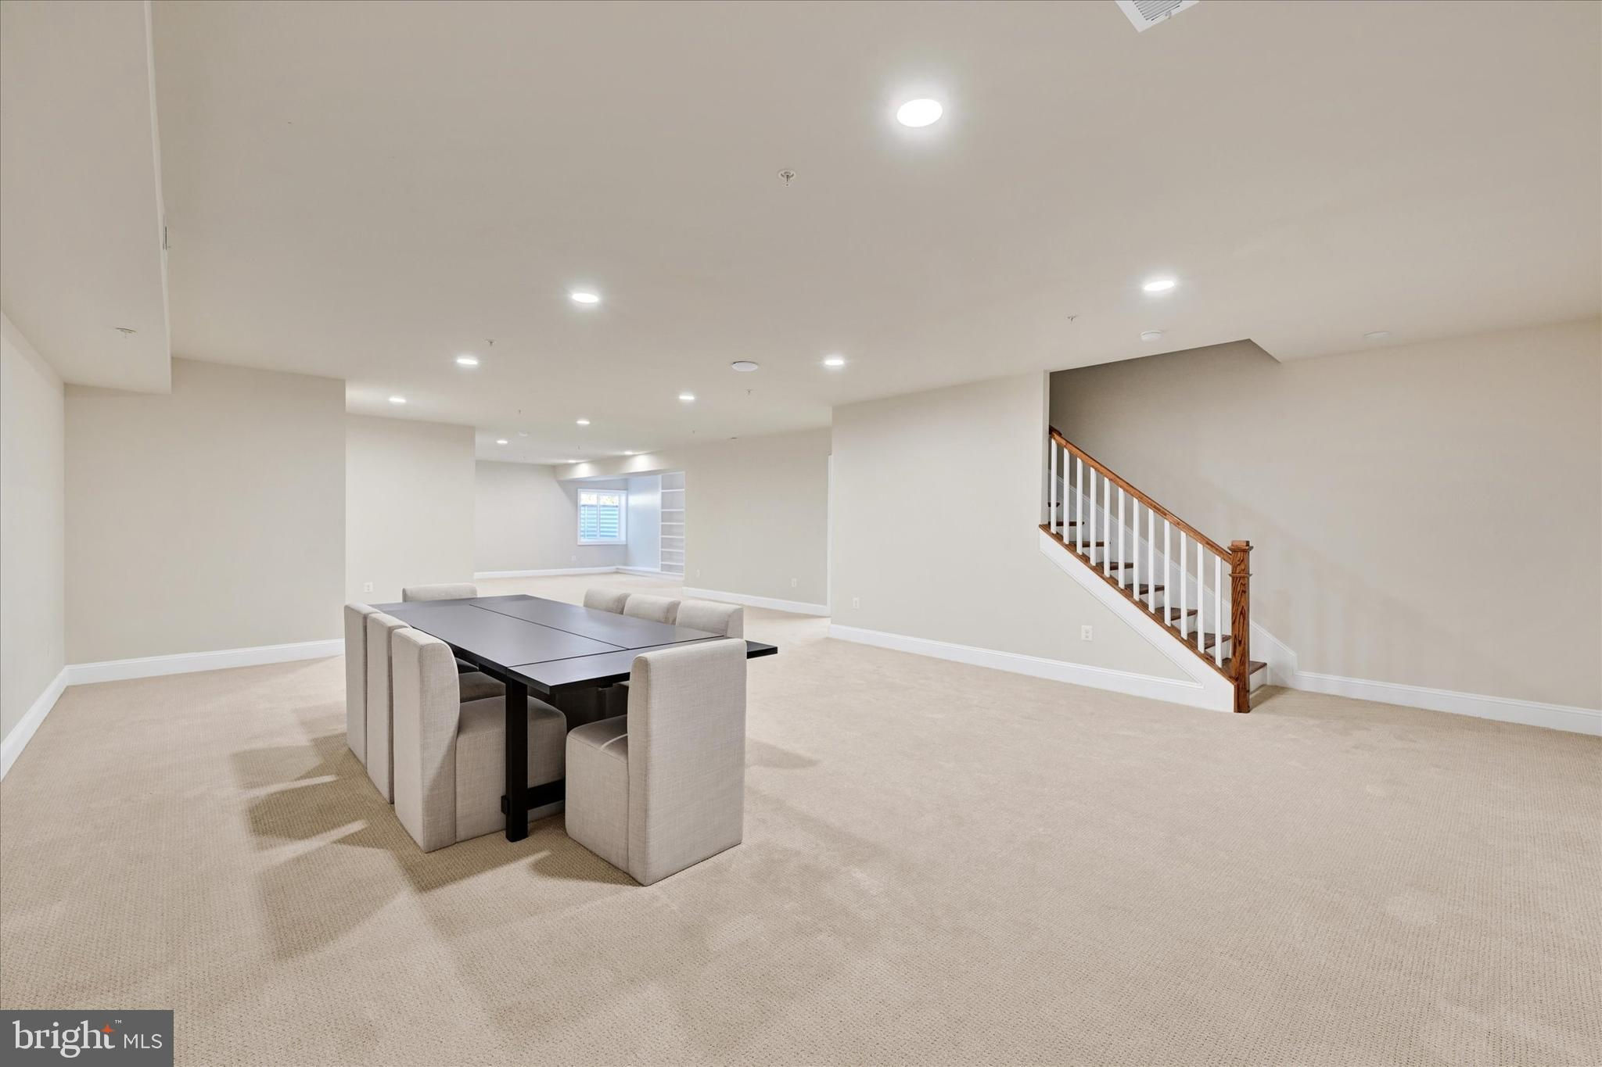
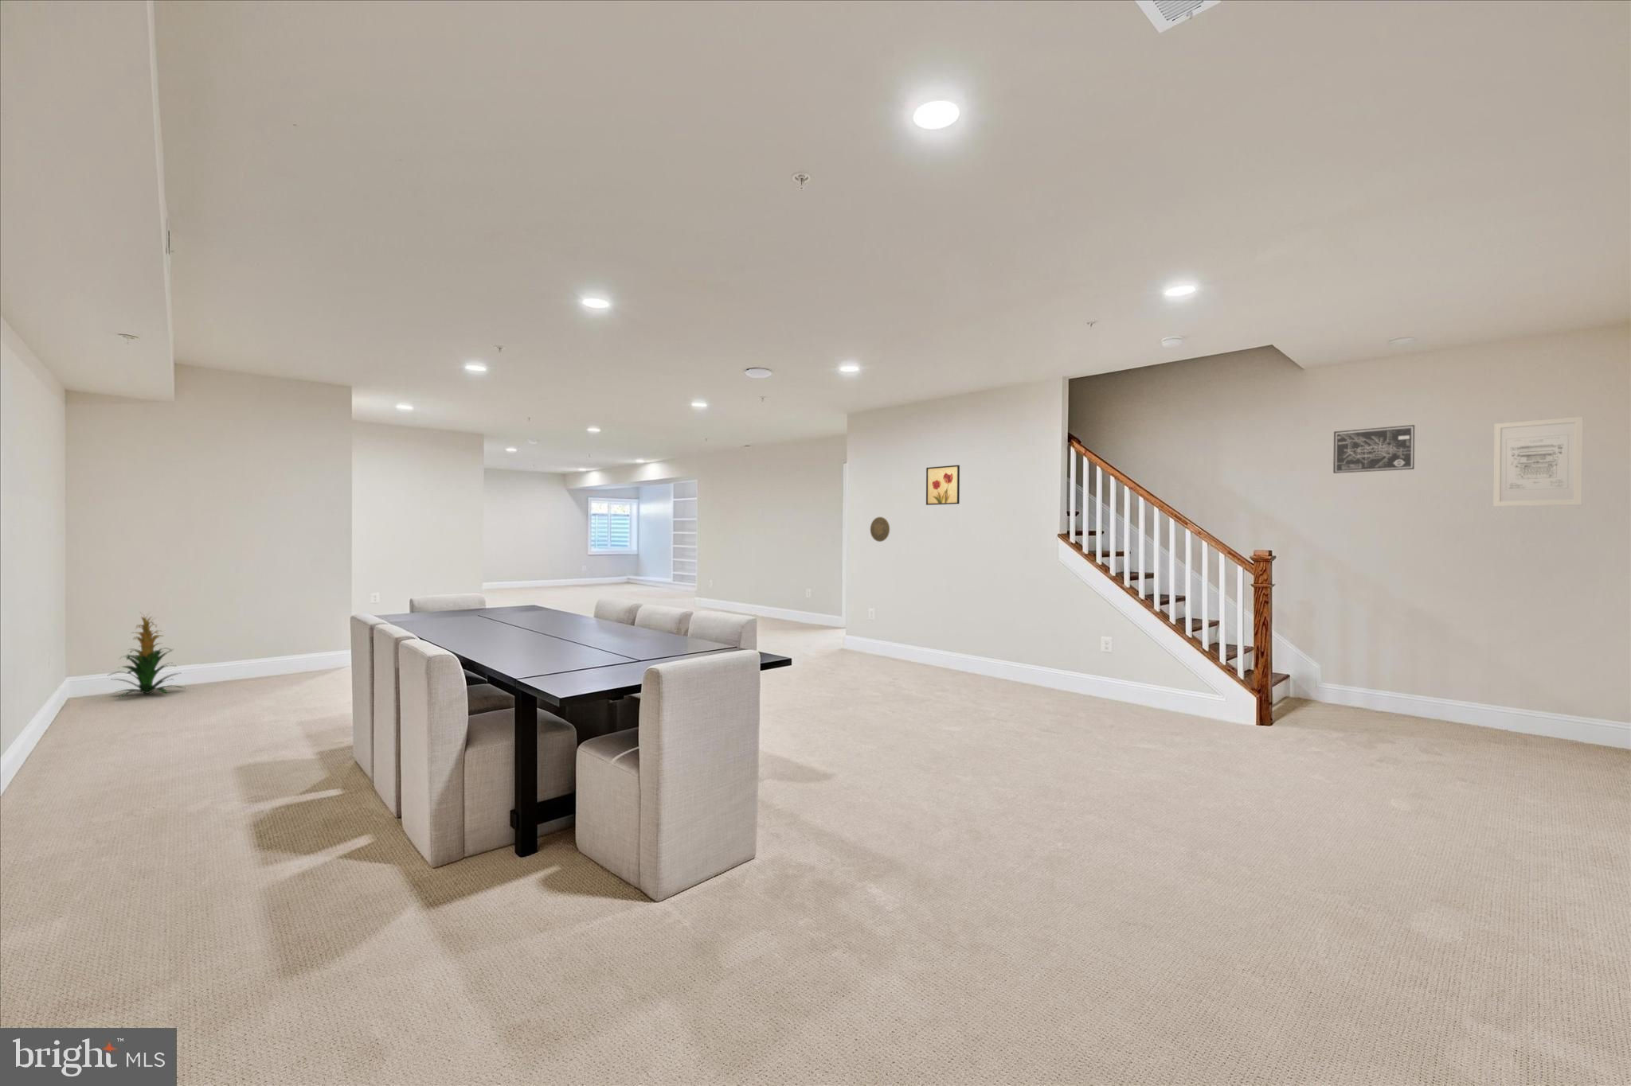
+ wall art (943, 485)
+ indoor plant (147, 652)
+ decorative plate (878, 530)
+ wall art (1373, 450)
+ wall art (1536, 463)
